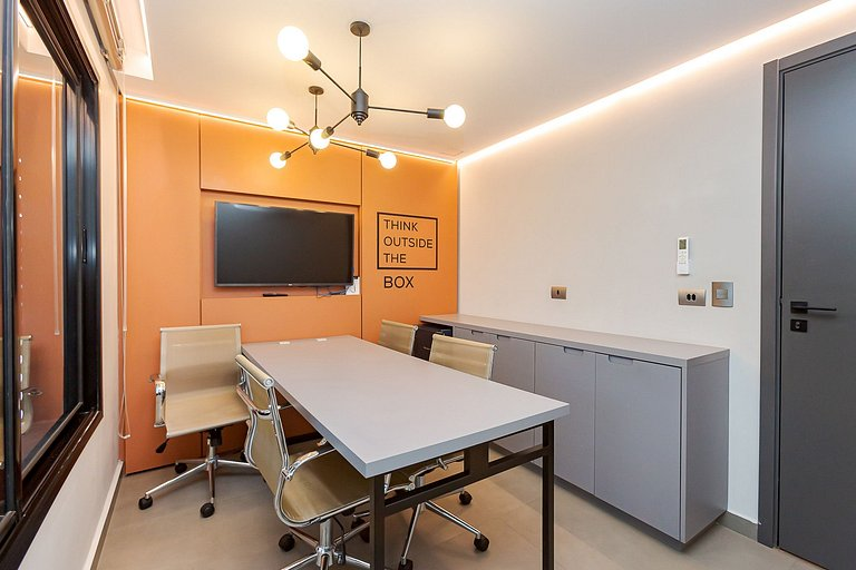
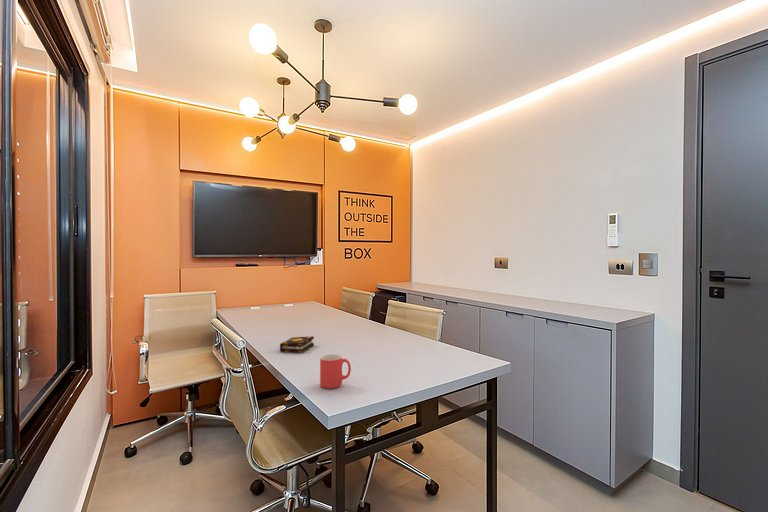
+ mug (335, 371)
+ book (297, 343)
